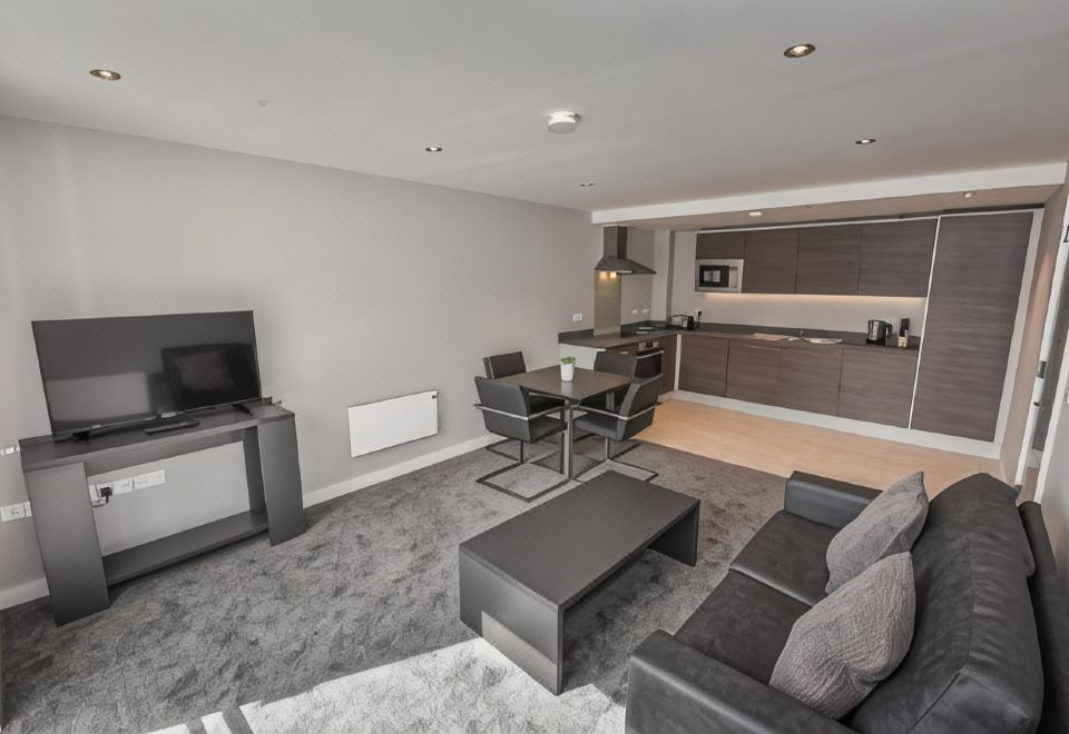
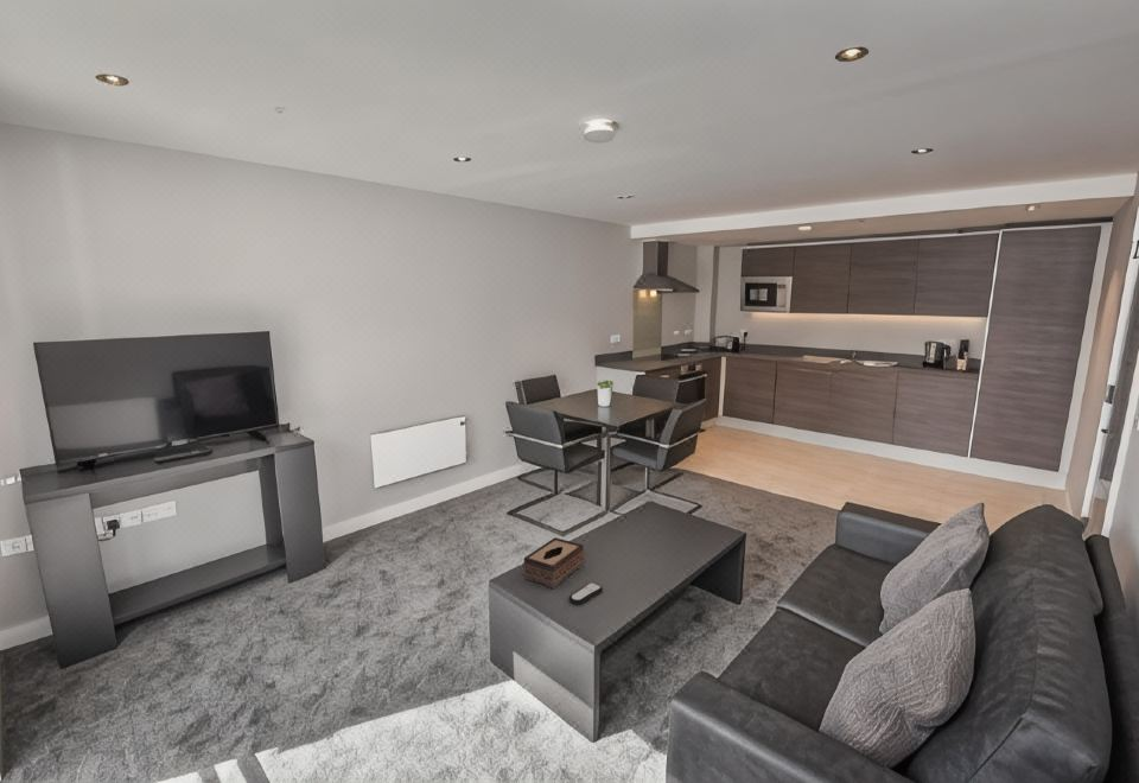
+ tissue box (554, 561)
+ remote control (585, 593)
